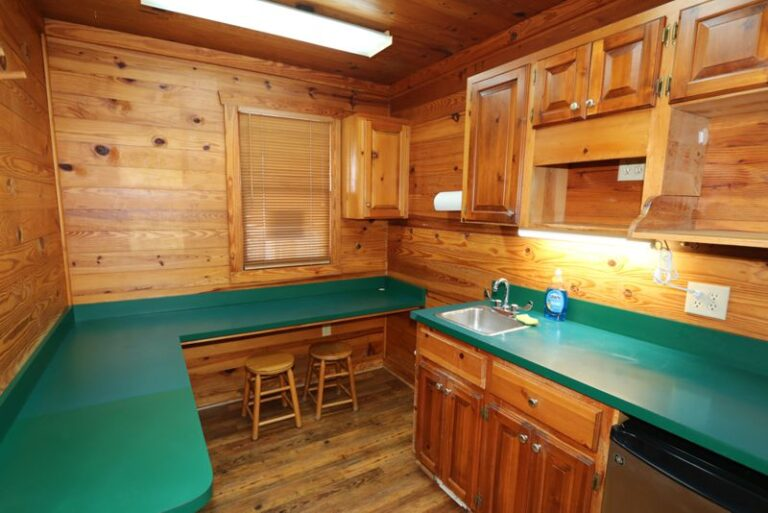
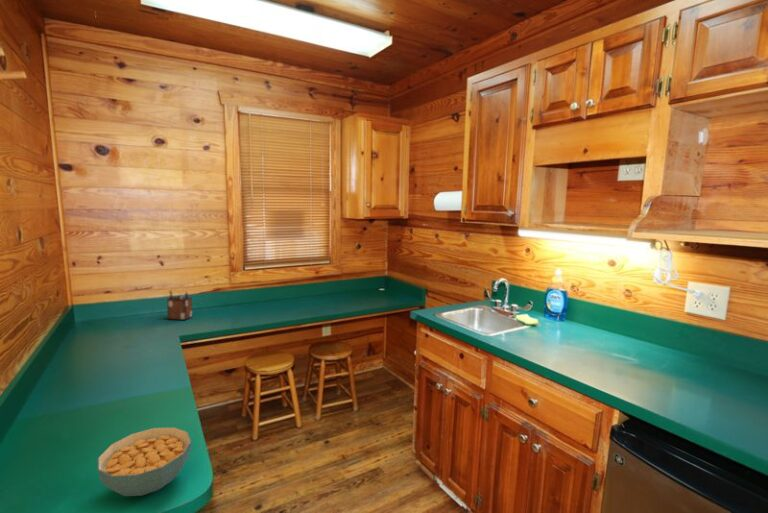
+ cereal bowl (147, 467)
+ desk organizer (179, 304)
